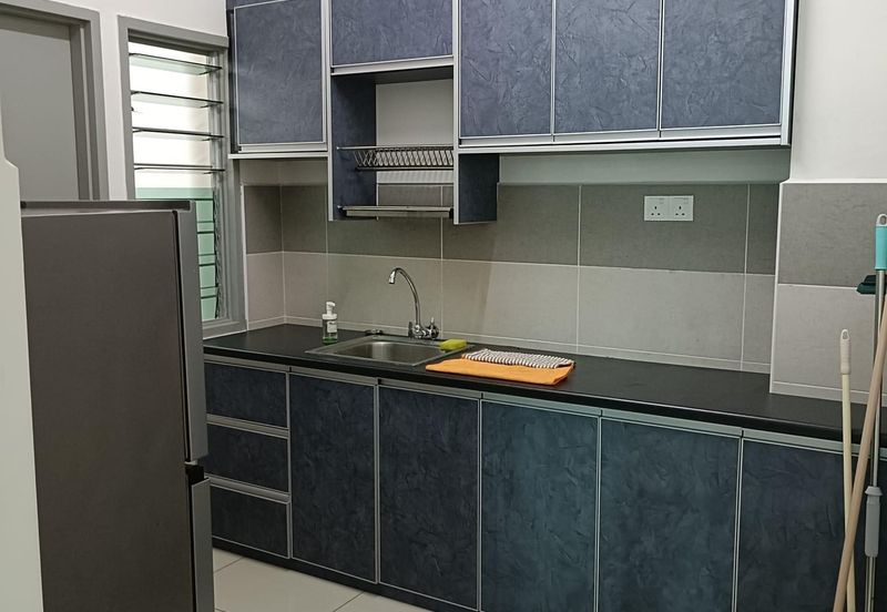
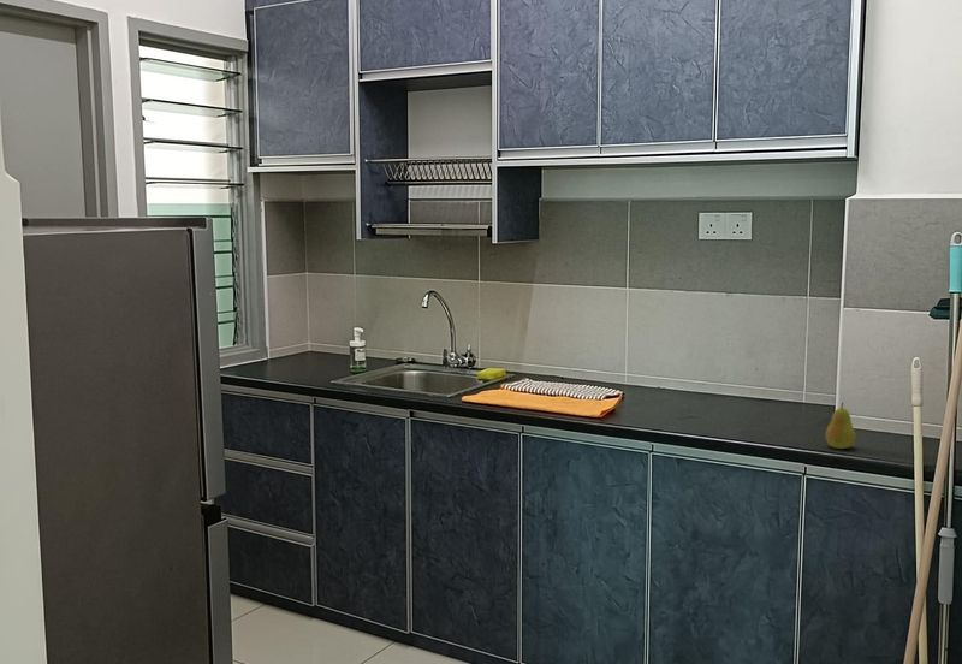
+ fruit (841, 425)
